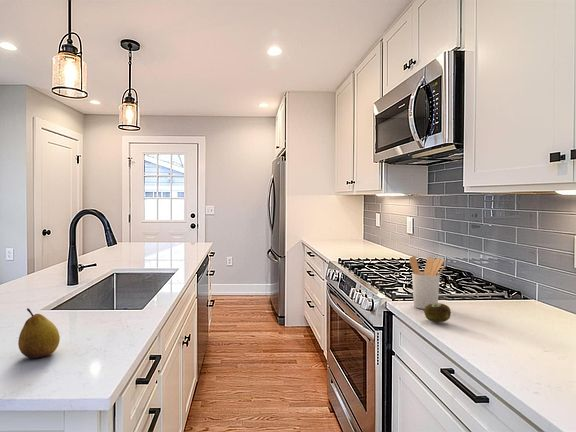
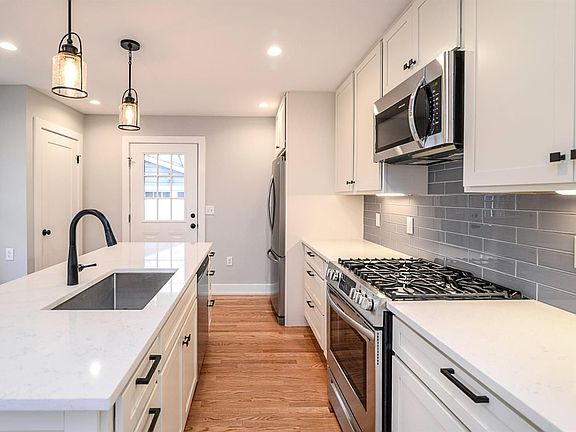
- utensil holder (428, 281)
- fruit (437, 312)
- fruit (39, 331)
